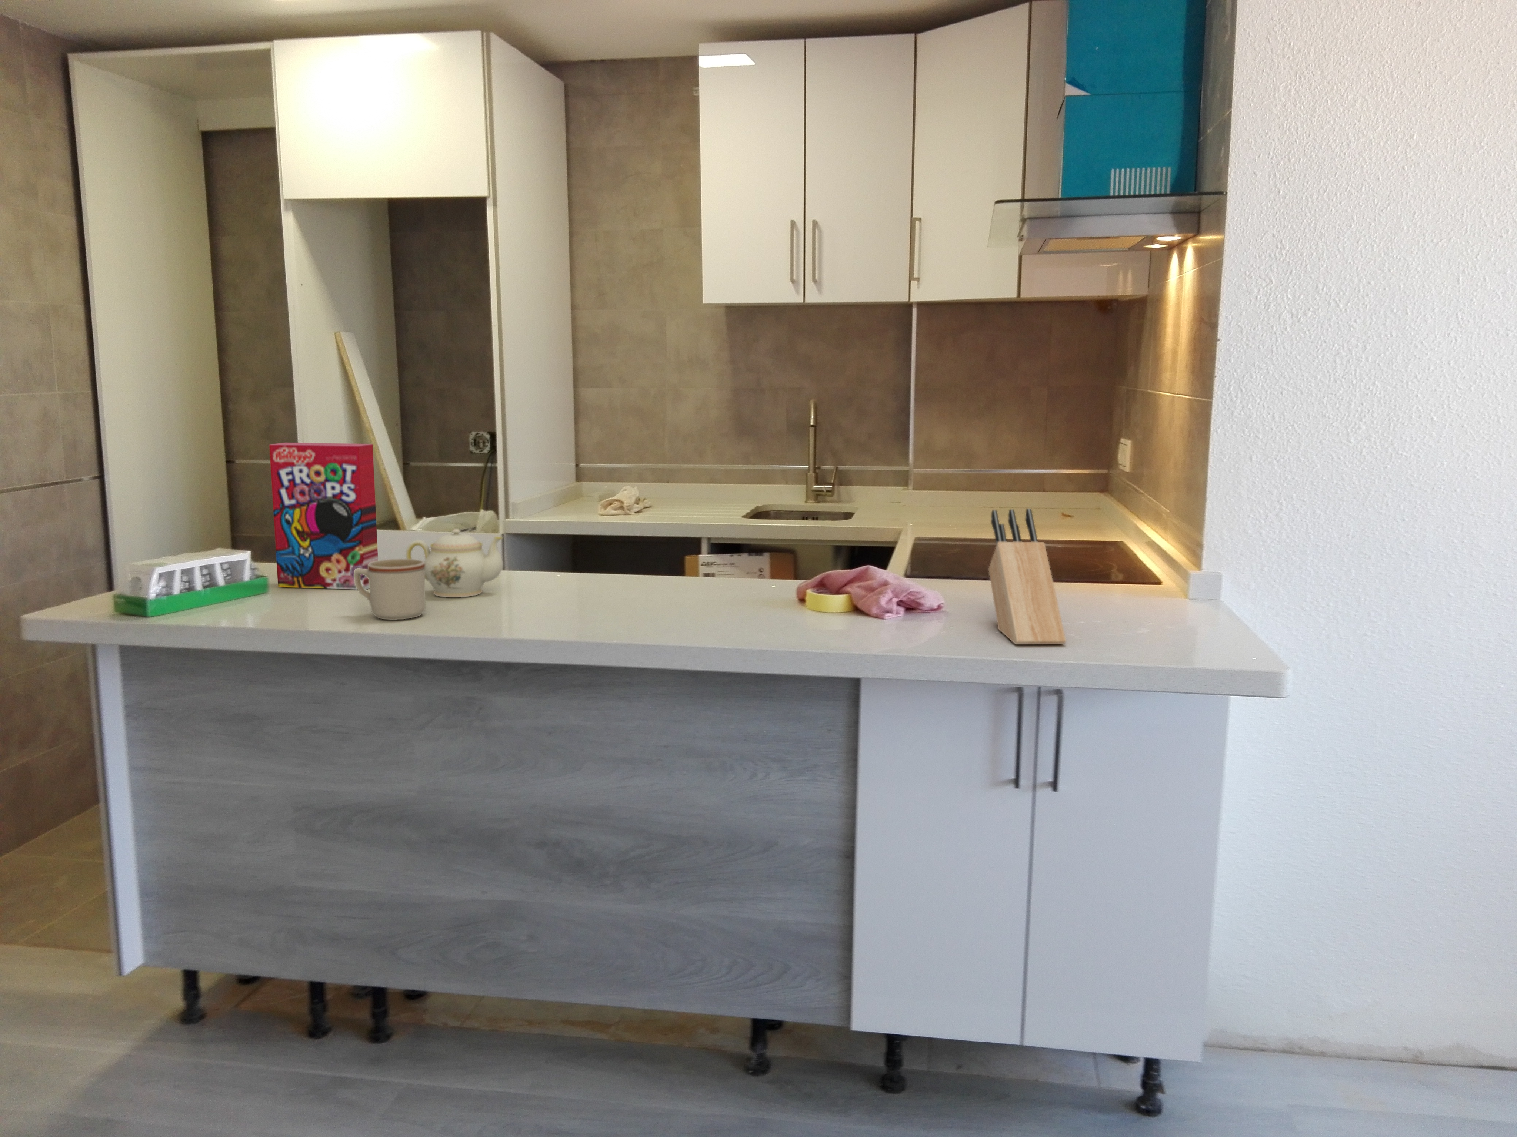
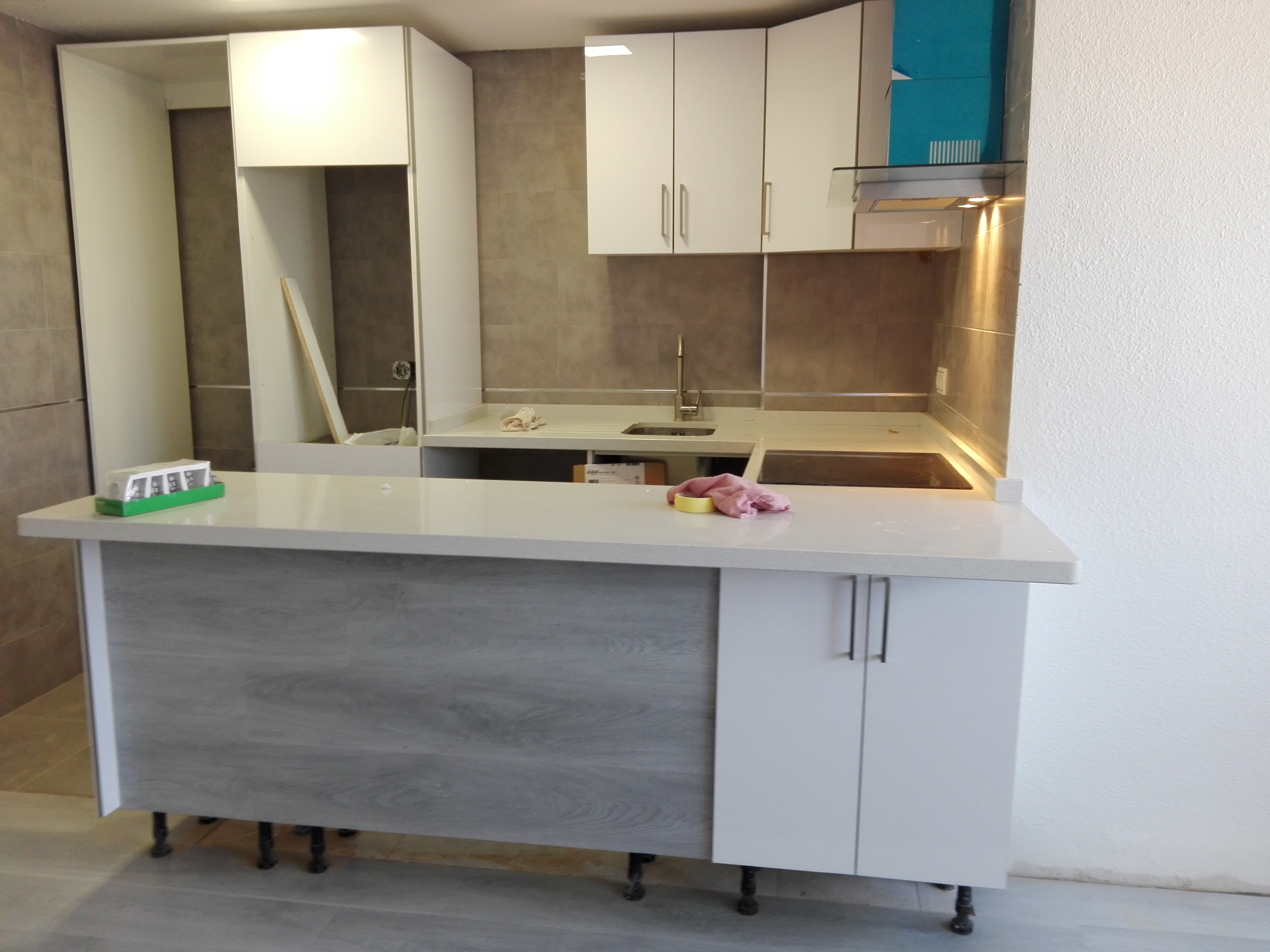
- knife block (1024, 572)
- teapot (454, 561)
- mug (389, 589)
- cereal box (325, 516)
